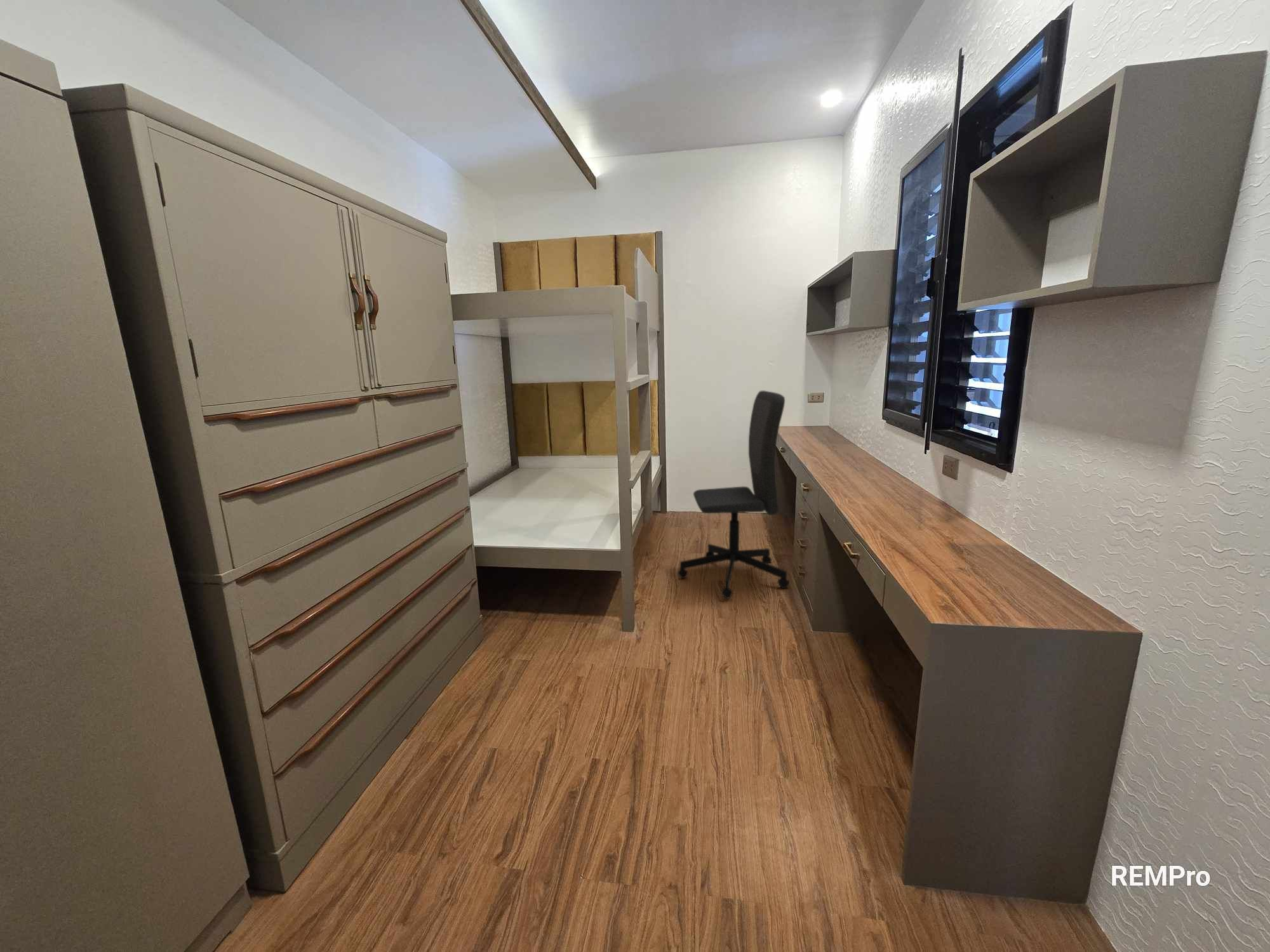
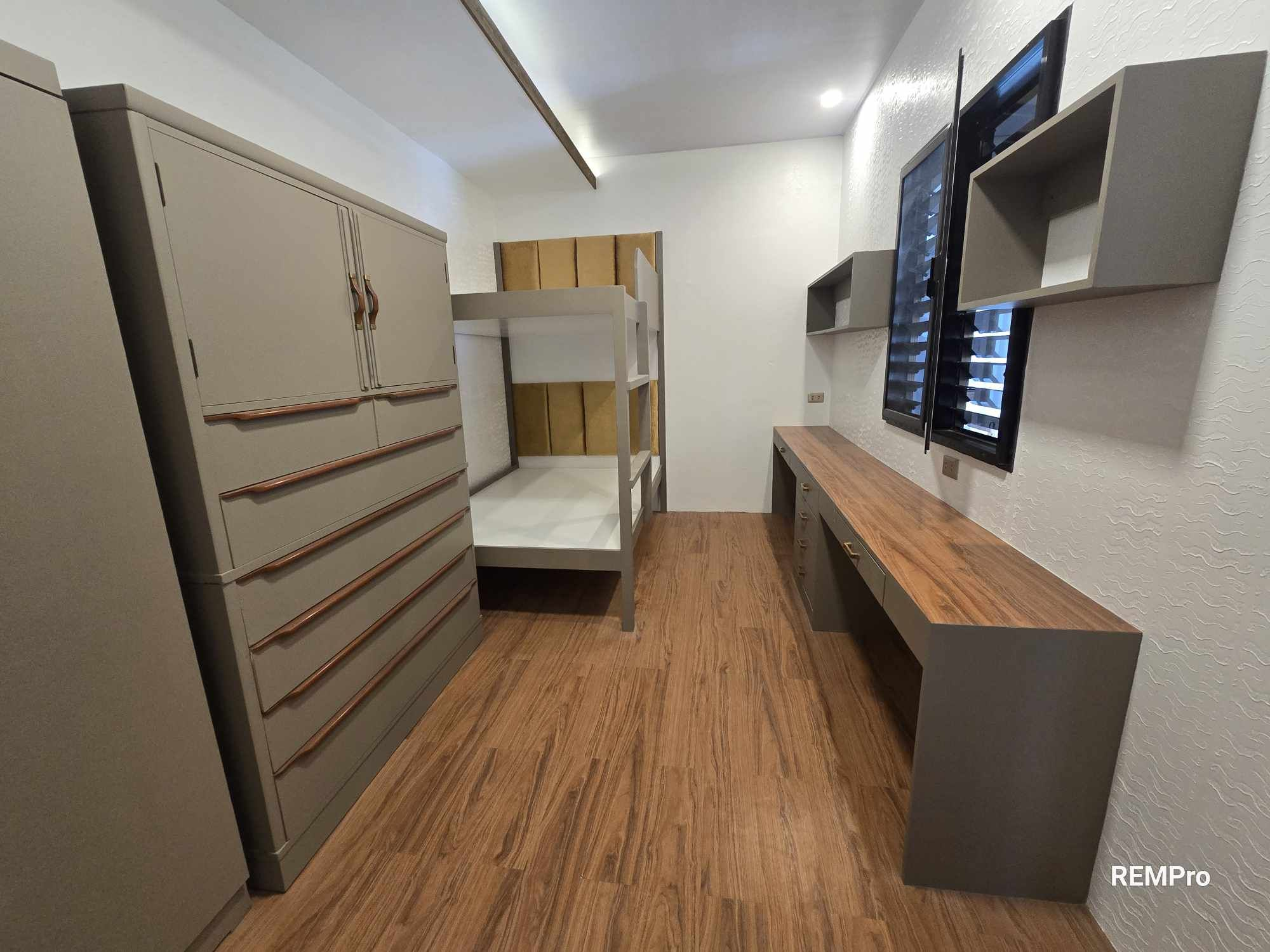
- office chair (730, 487)
